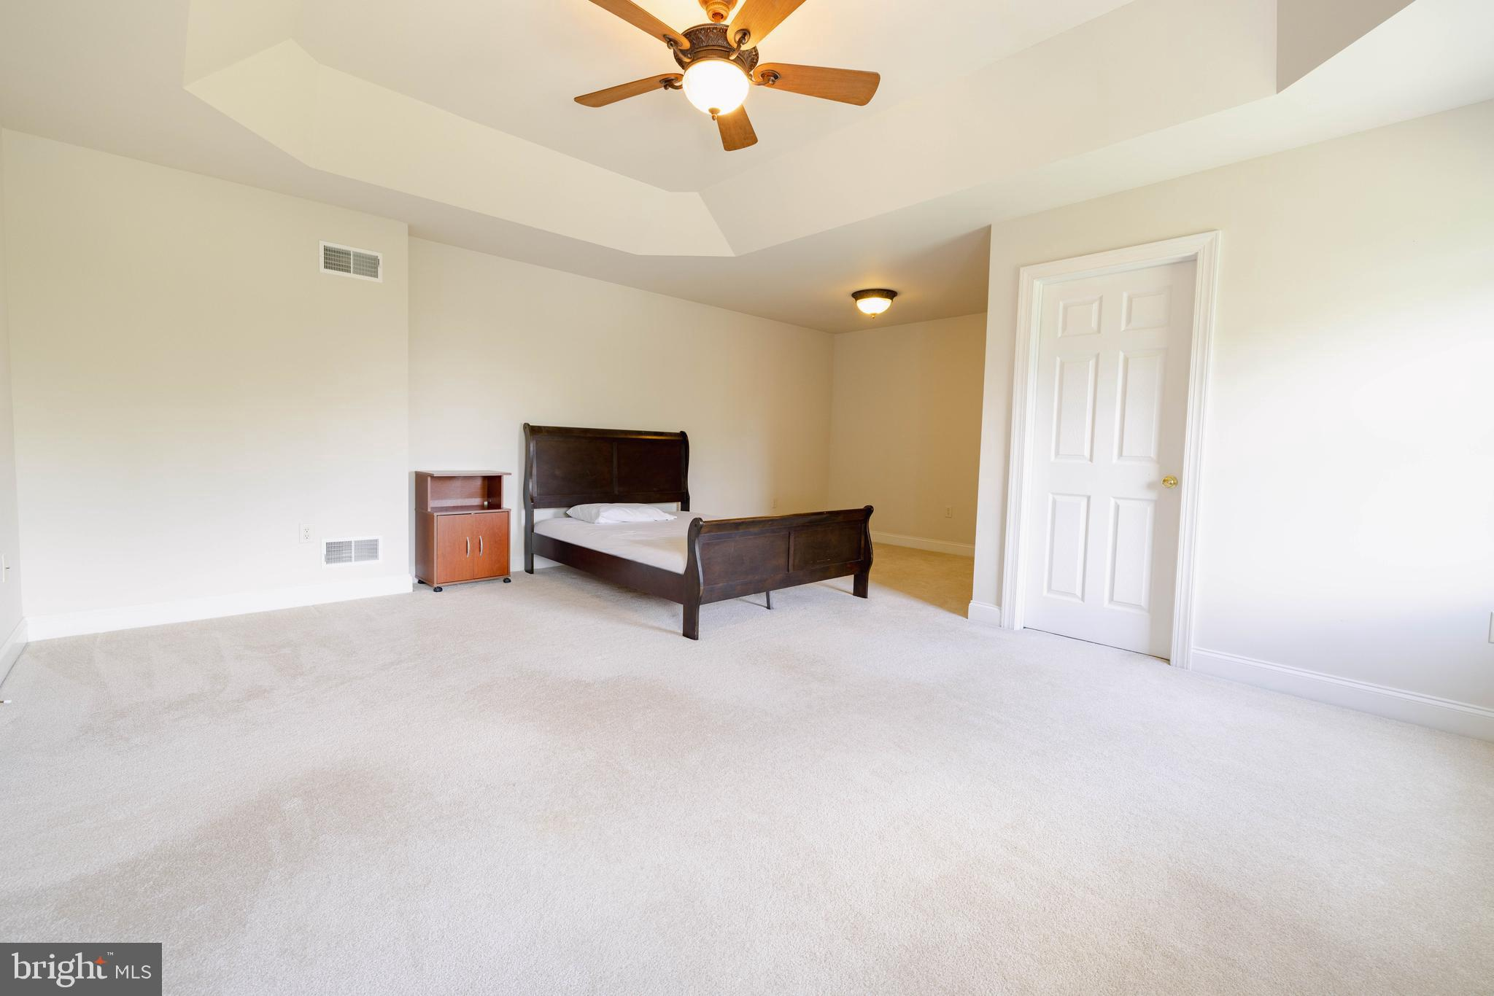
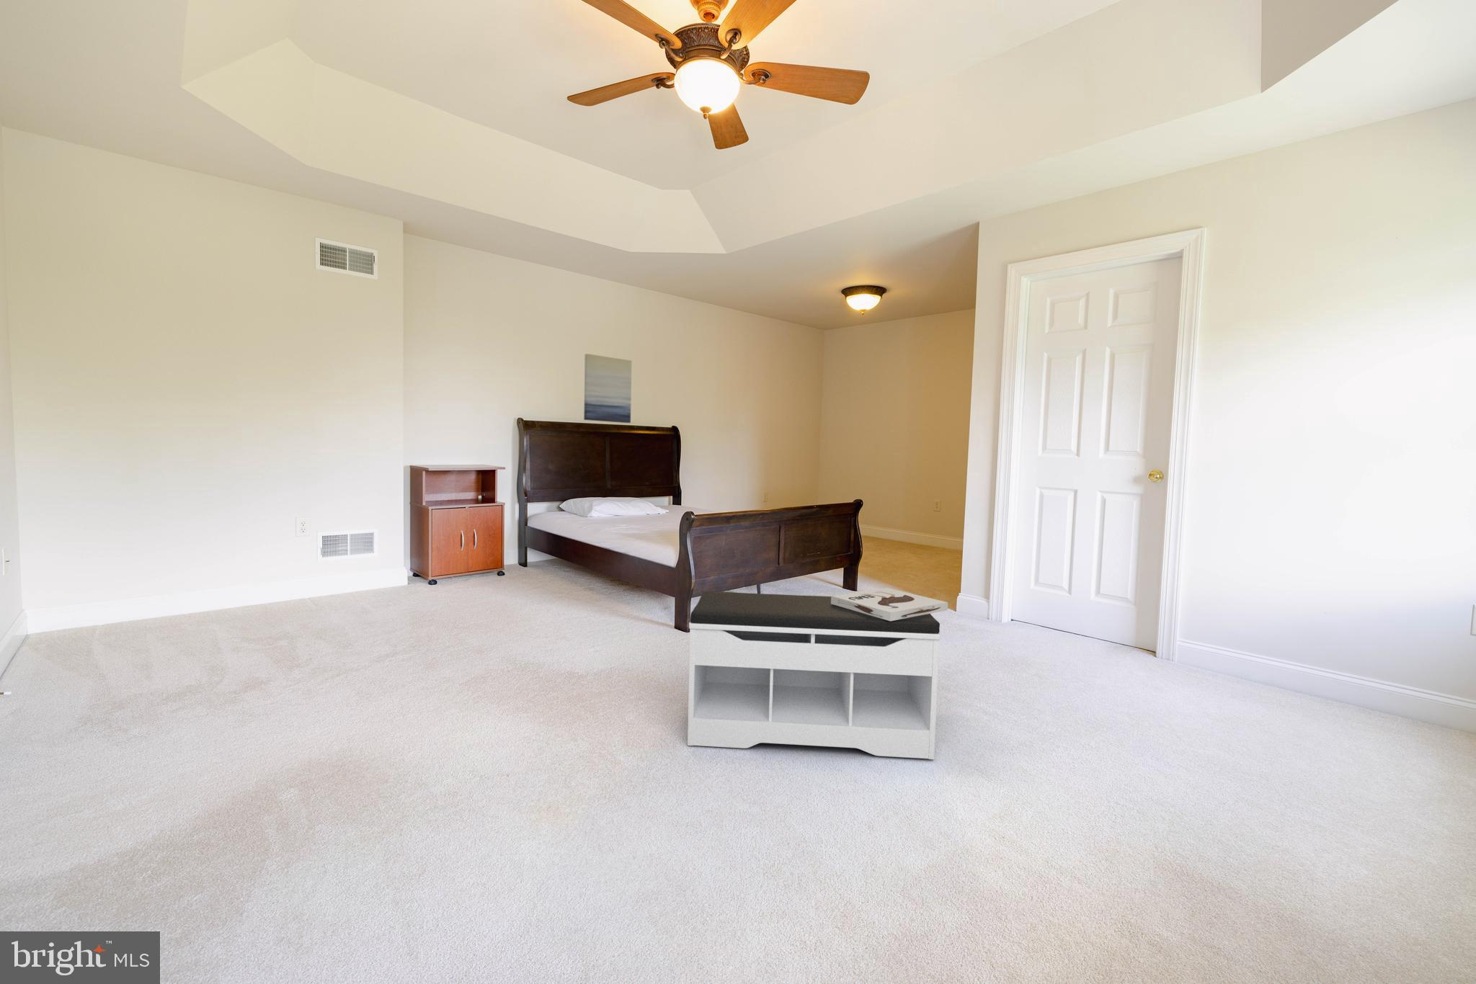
+ bench (808, 667)
+ decorative box (888, 602)
+ wall art (608, 389)
